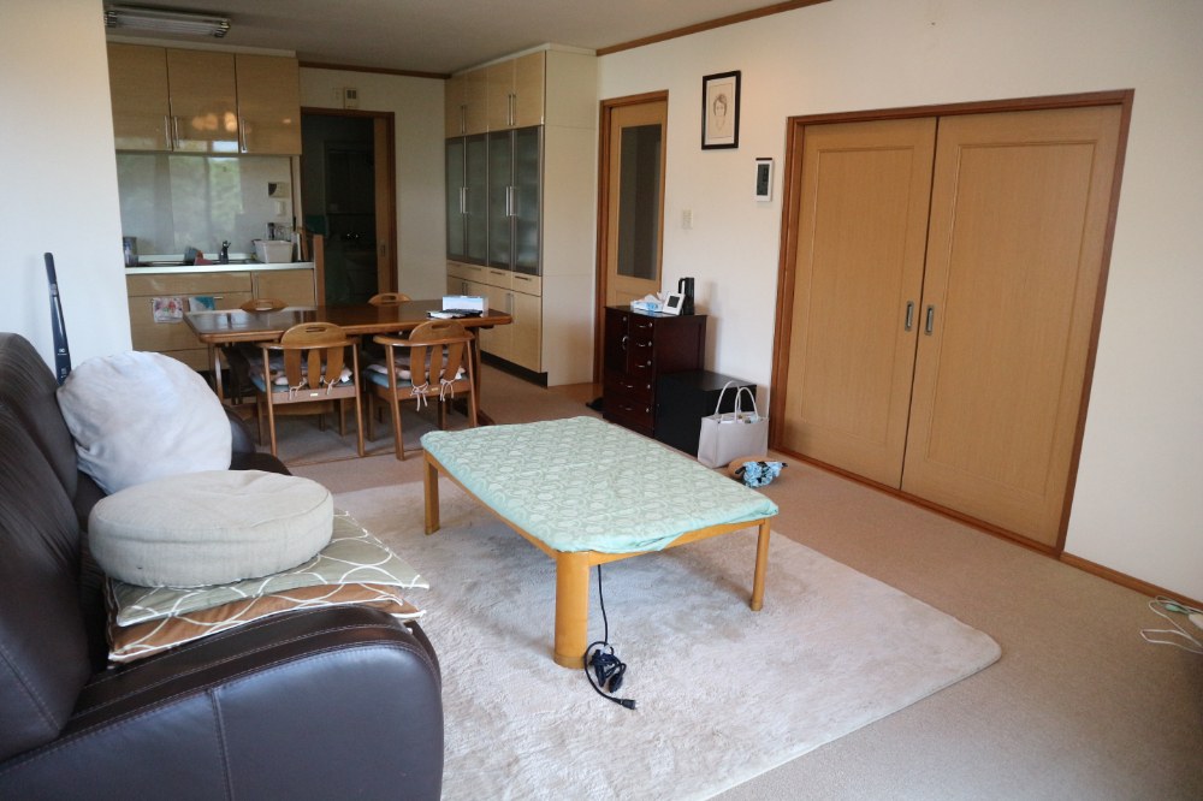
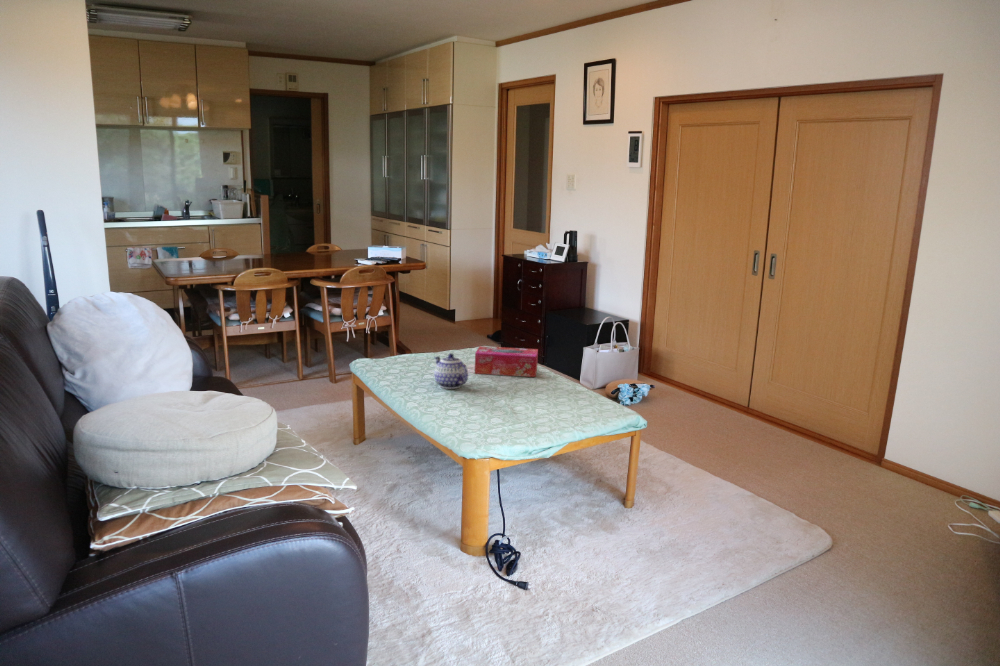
+ teapot (450, 369)
+ tissue box (506, 361)
